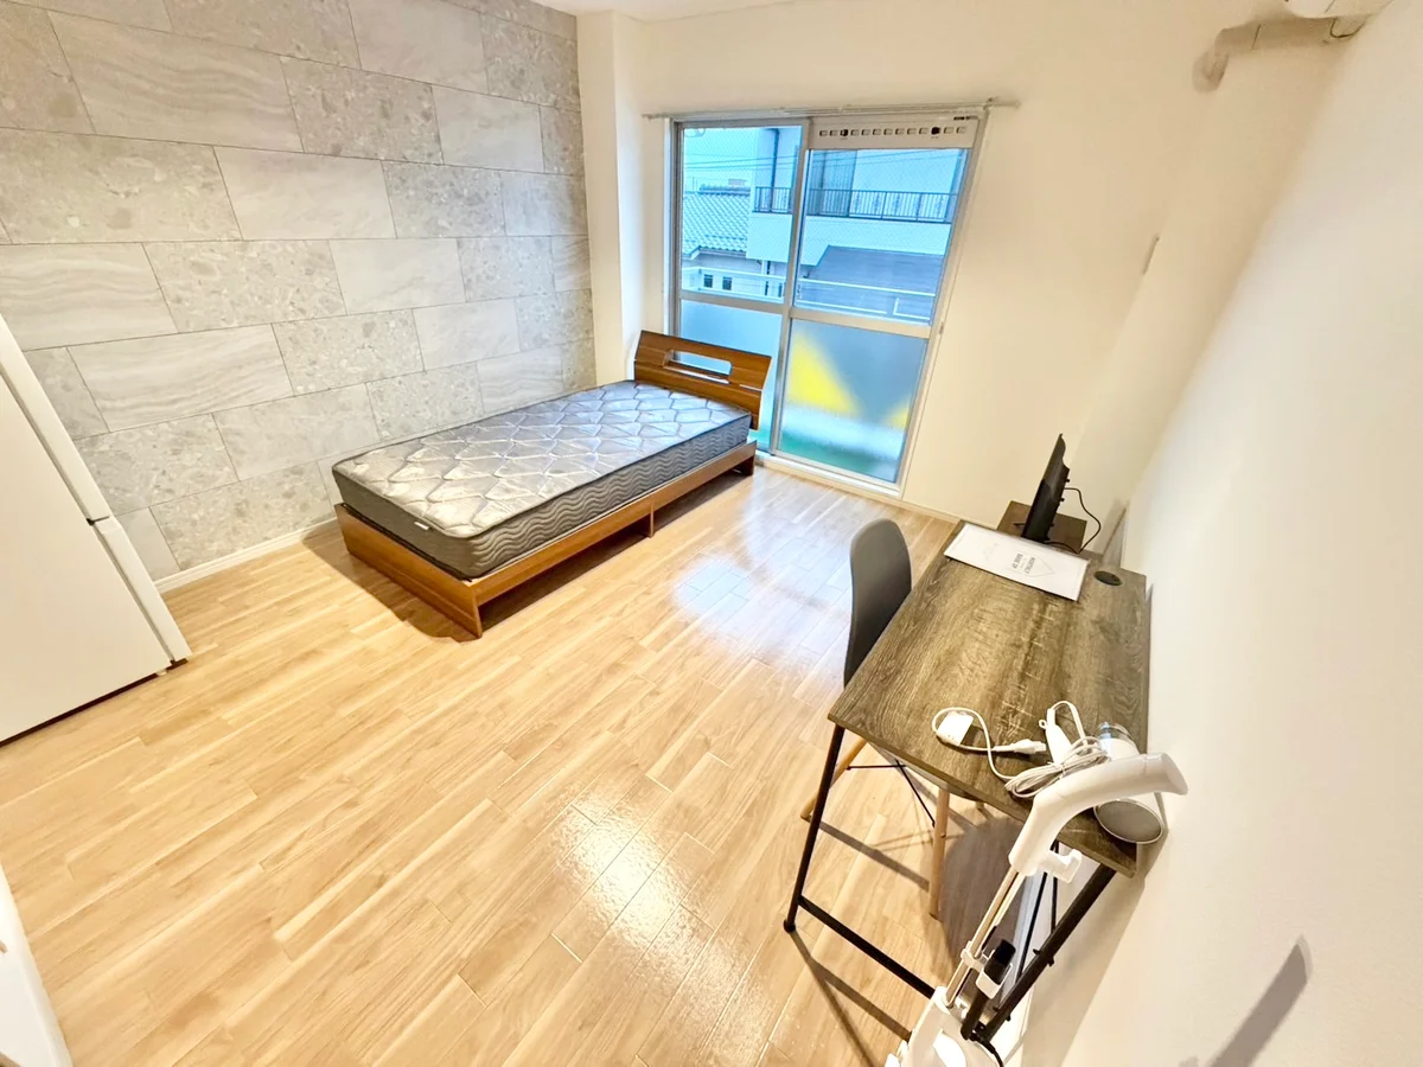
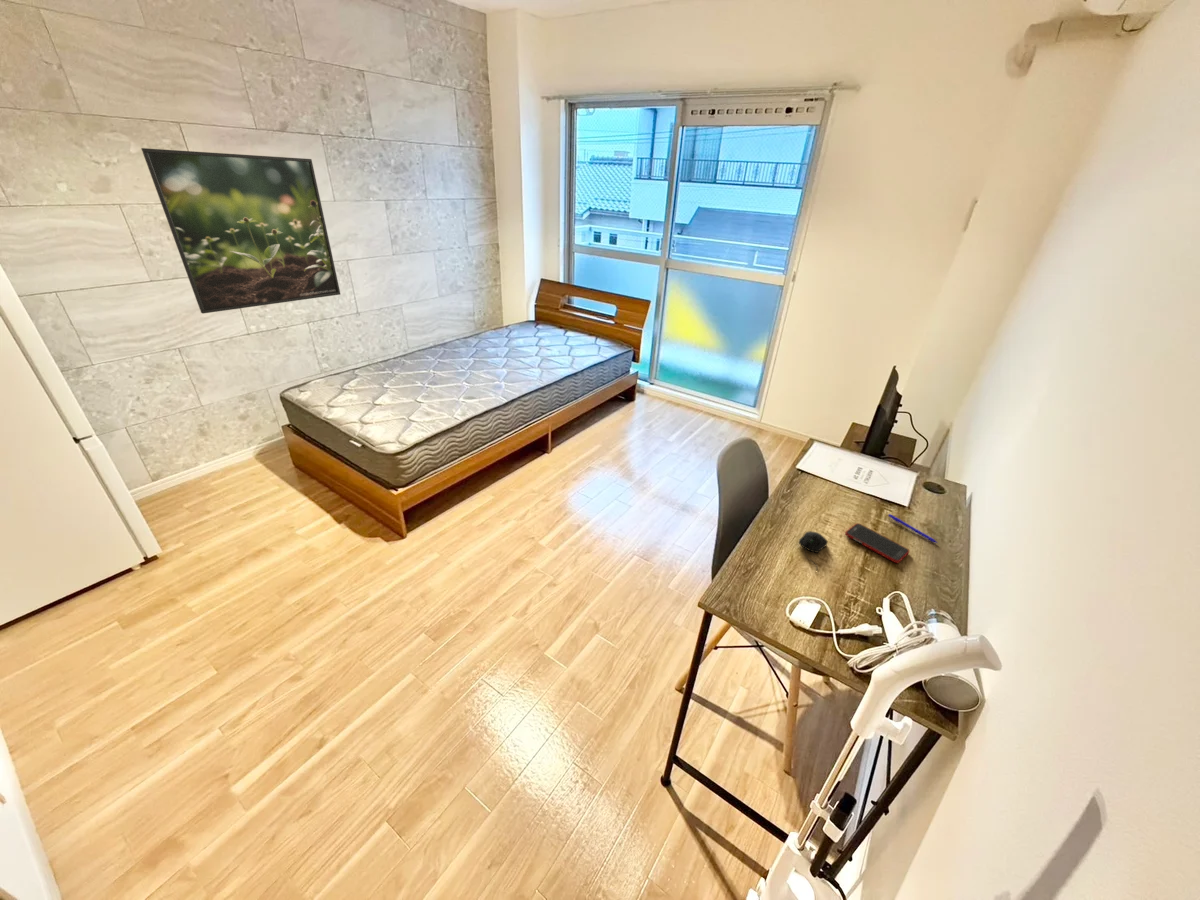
+ cell phone (876, 542)
+ computer mouse (814, 545)
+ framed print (257, 233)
+ pen (912, 528)
